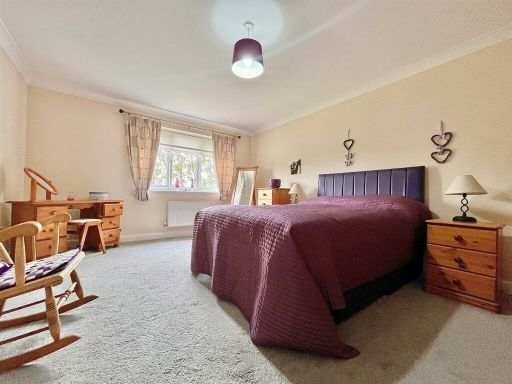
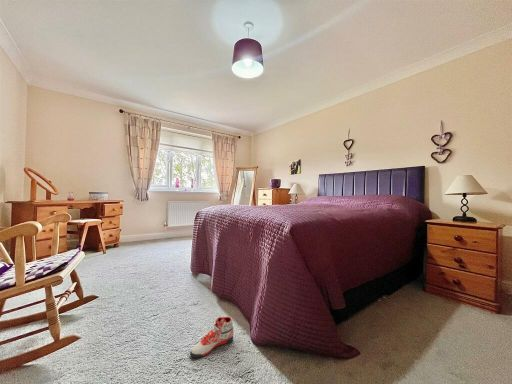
+ sneaker (212, 334)
